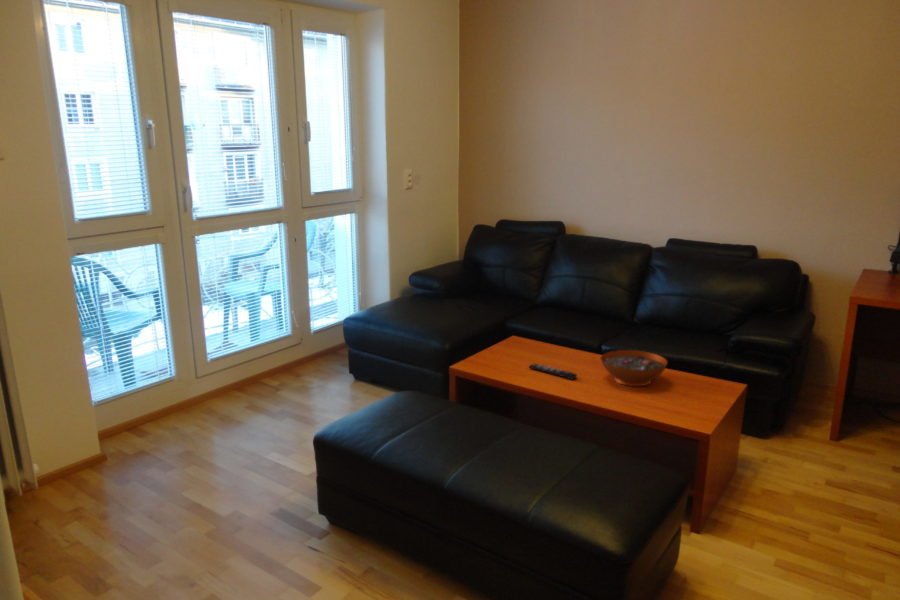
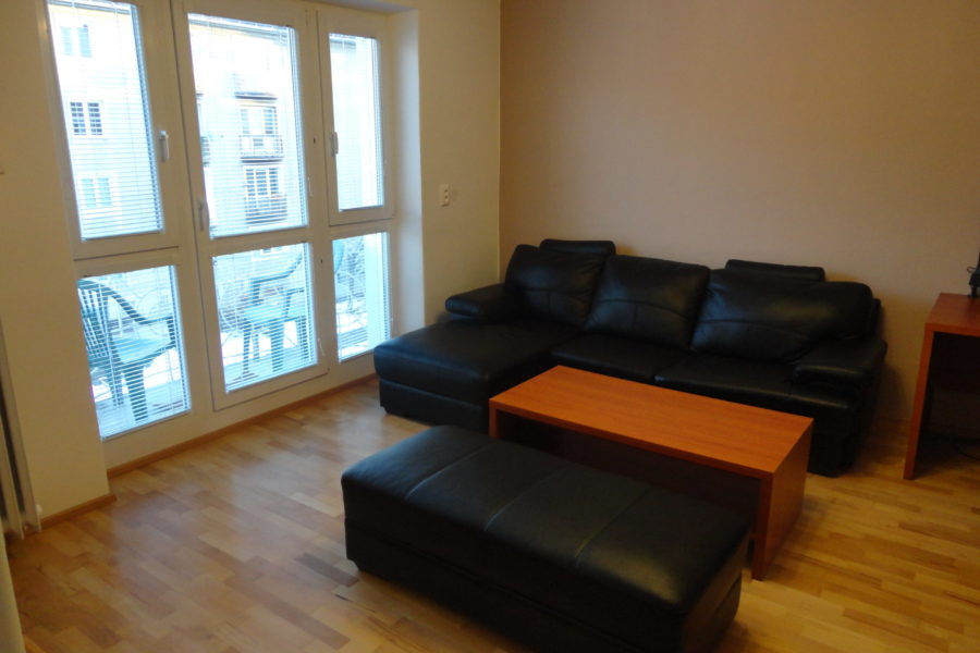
- decorative bowl (633, 369)
- remote control (552, 371)
